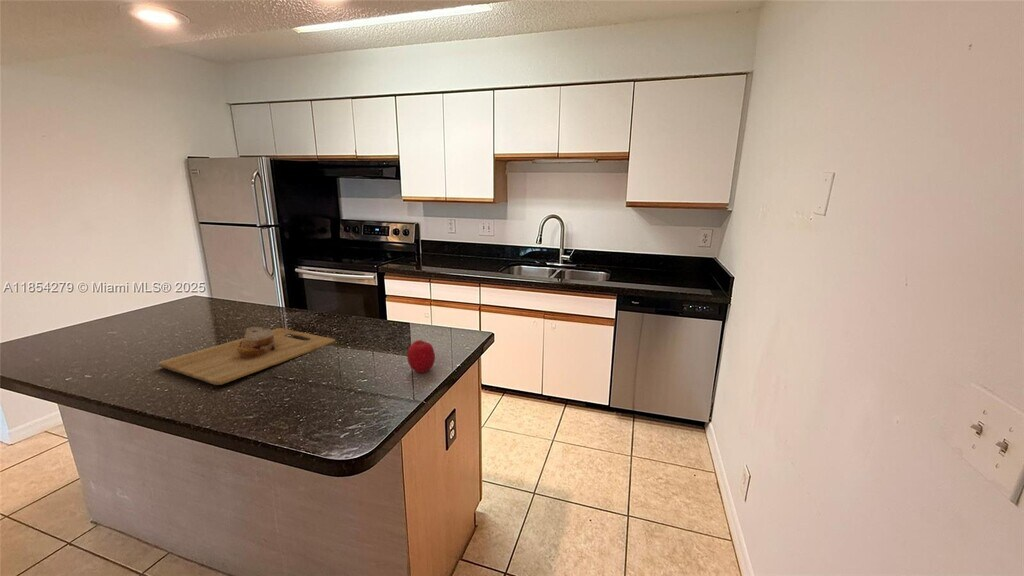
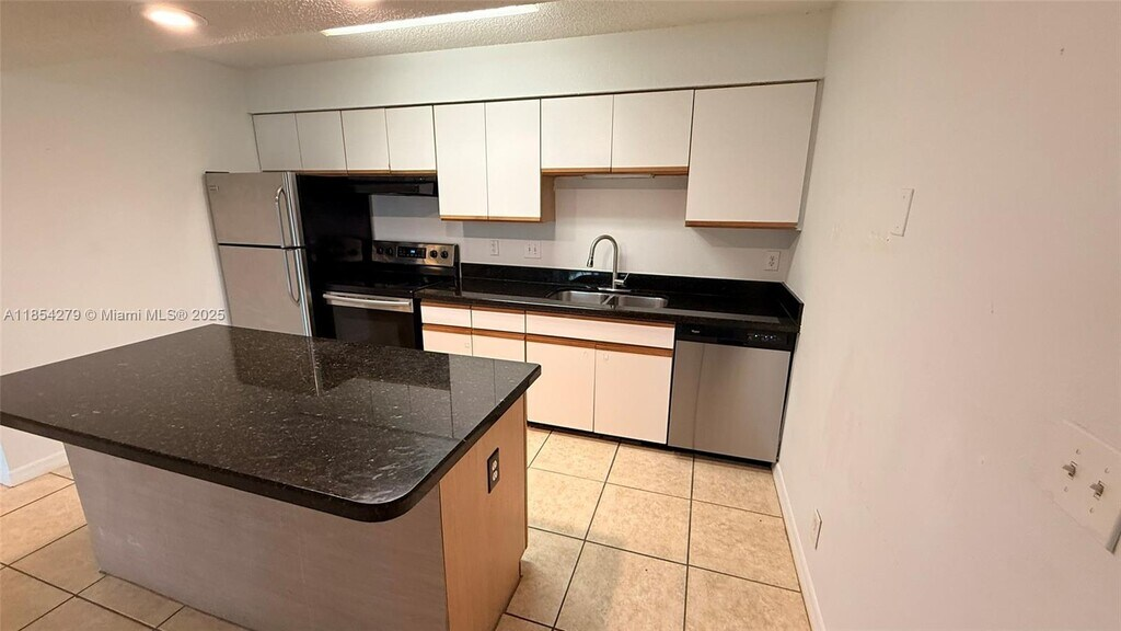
- cutting board (253, 341)
- fruit (421, 354)
